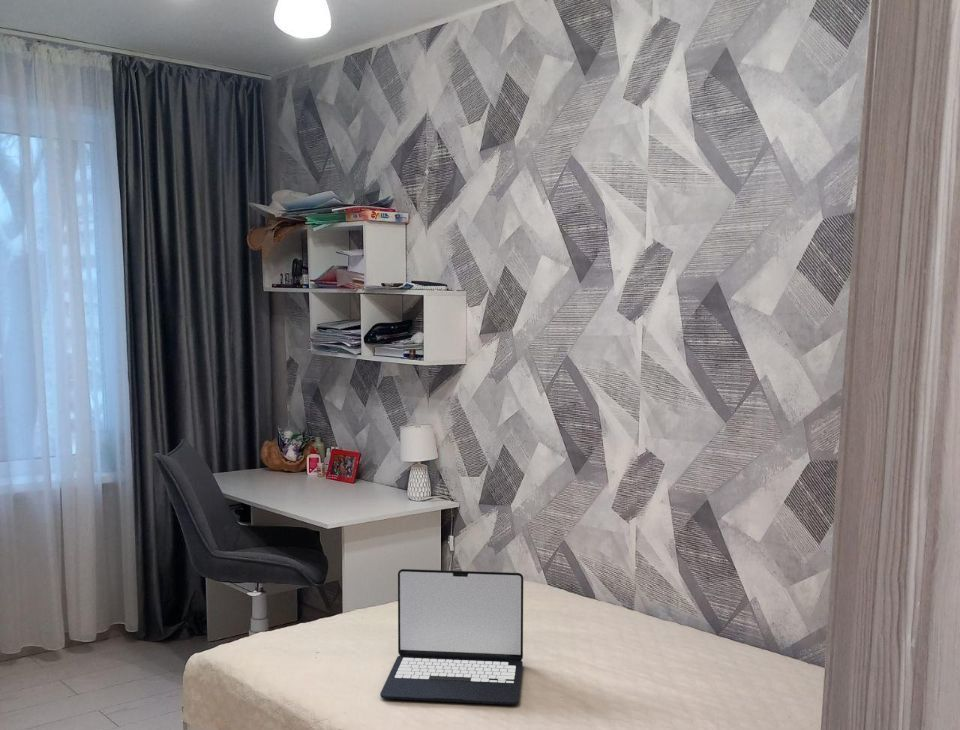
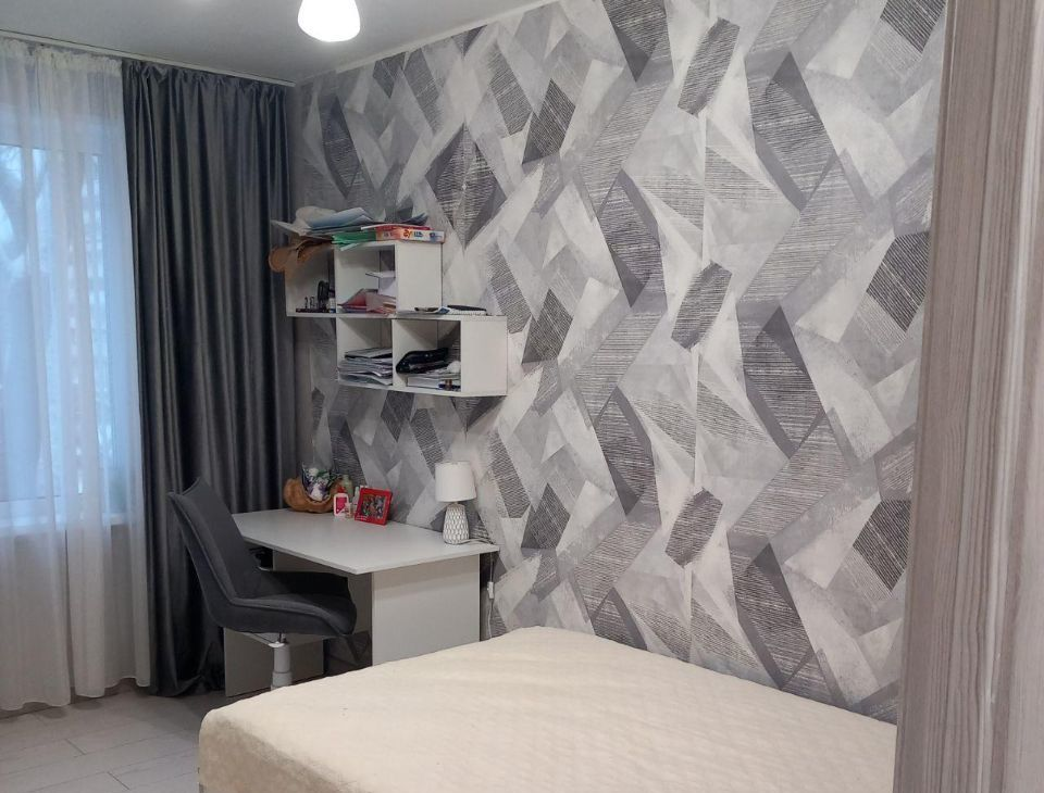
- laptop (454, 633)
